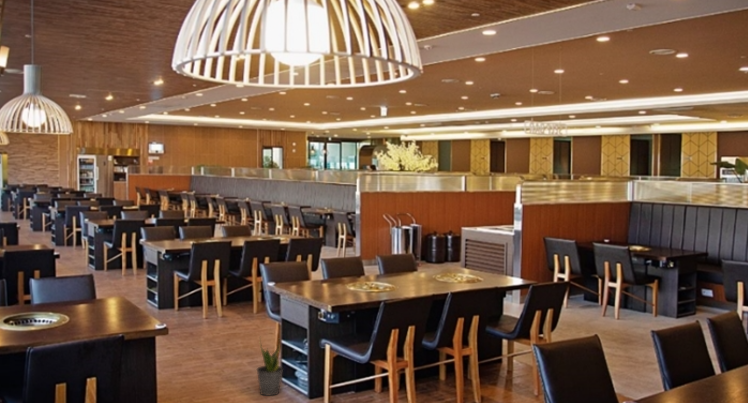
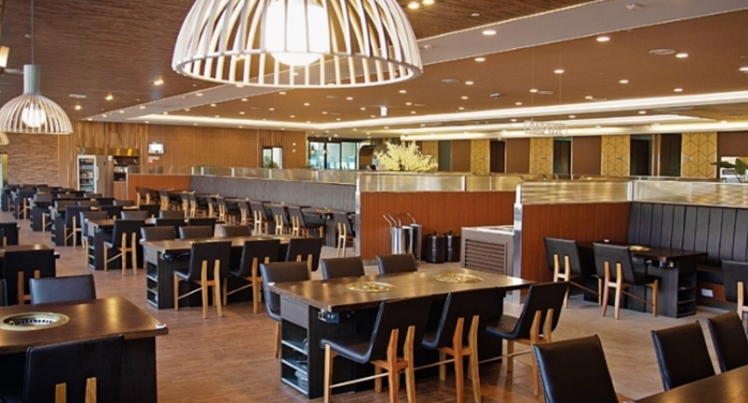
- potted plant (269, 363)
